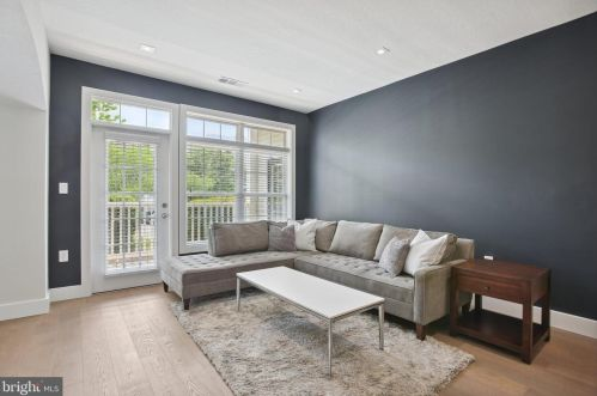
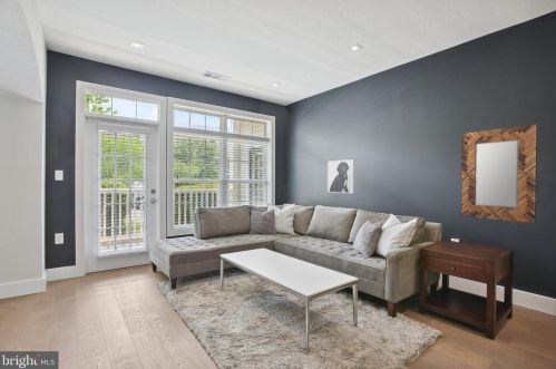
+ home mirror (496, 174)
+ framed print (340, 176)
